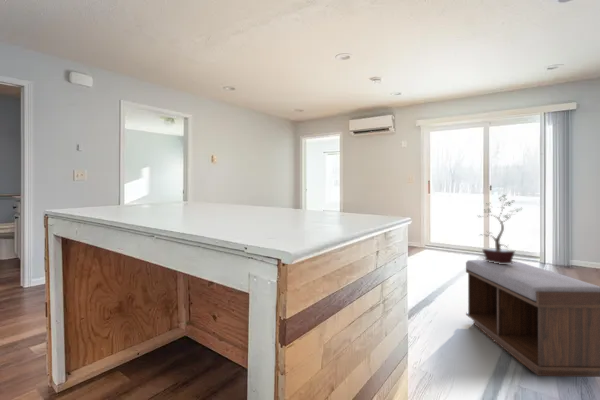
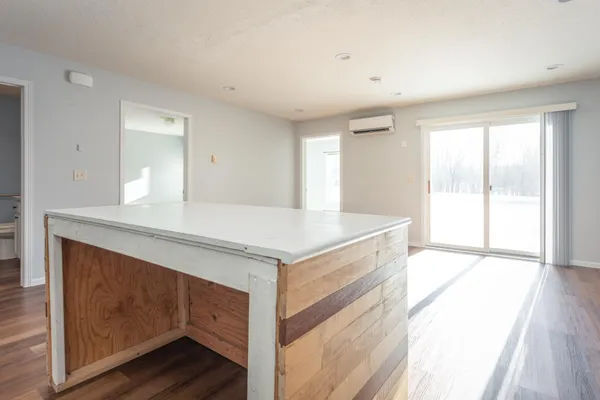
- potted plant (501, 229)
- bench (524, 308)
